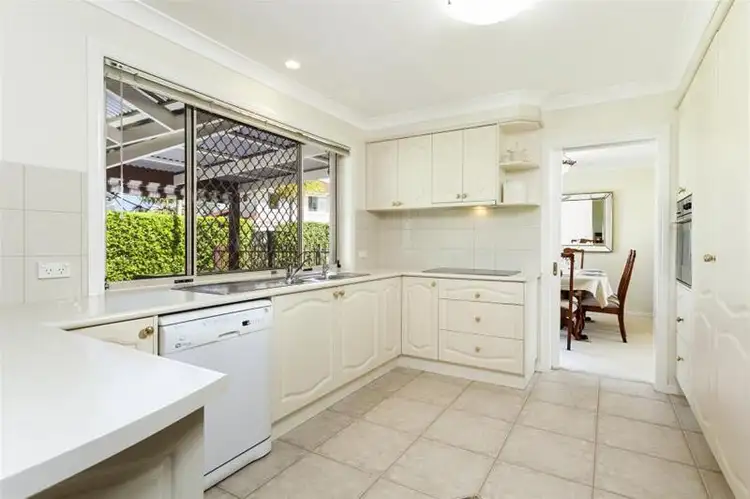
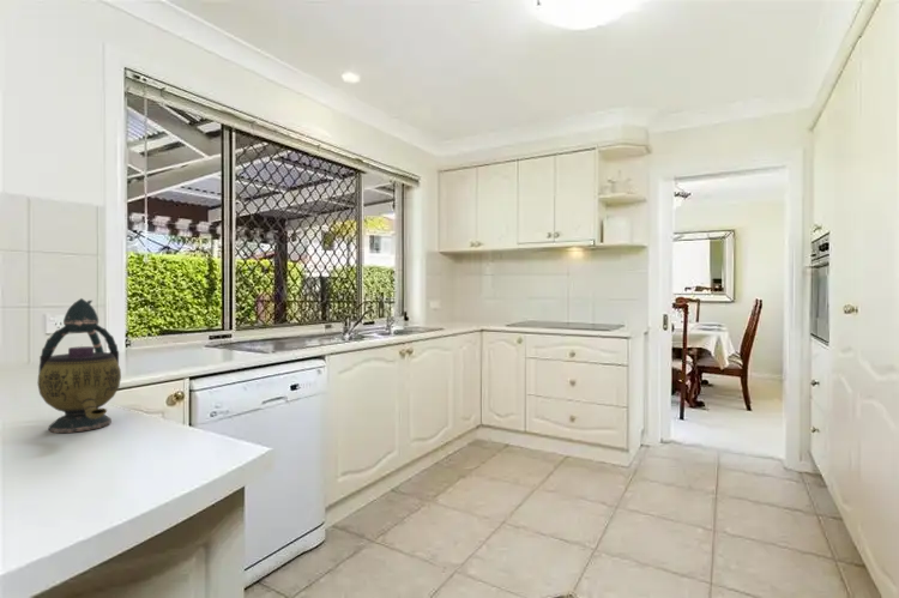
+ teapot (84, 363)
